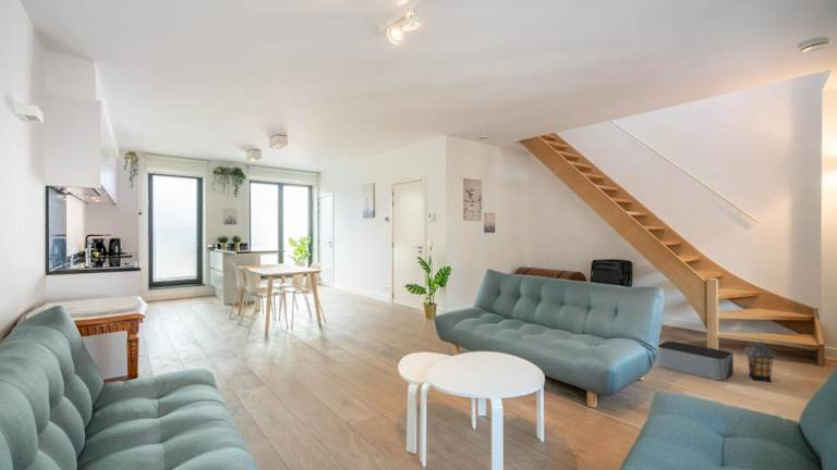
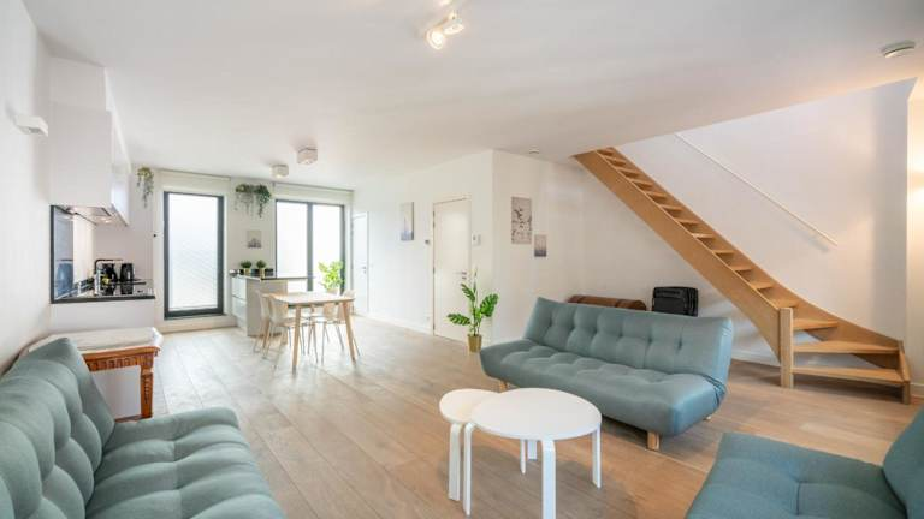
- storage bin (693, 359)
- lantern (762, 360)
